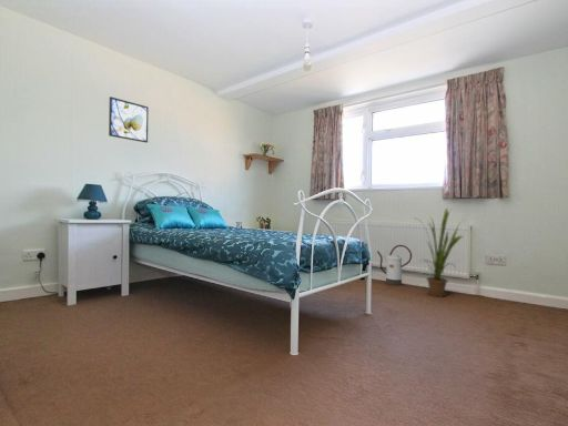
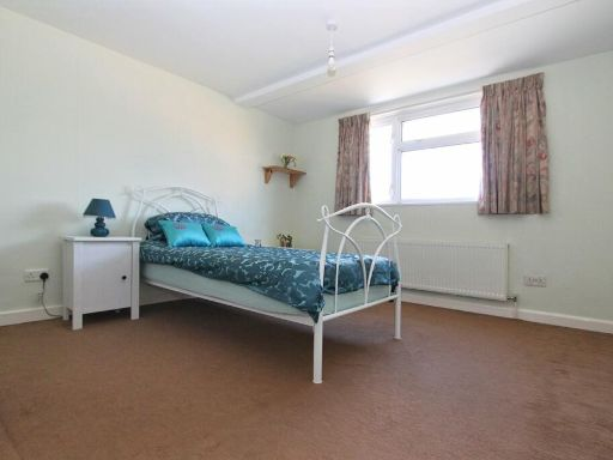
- watering can (393, 263)
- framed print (129, 120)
- house plant (436, 250)
